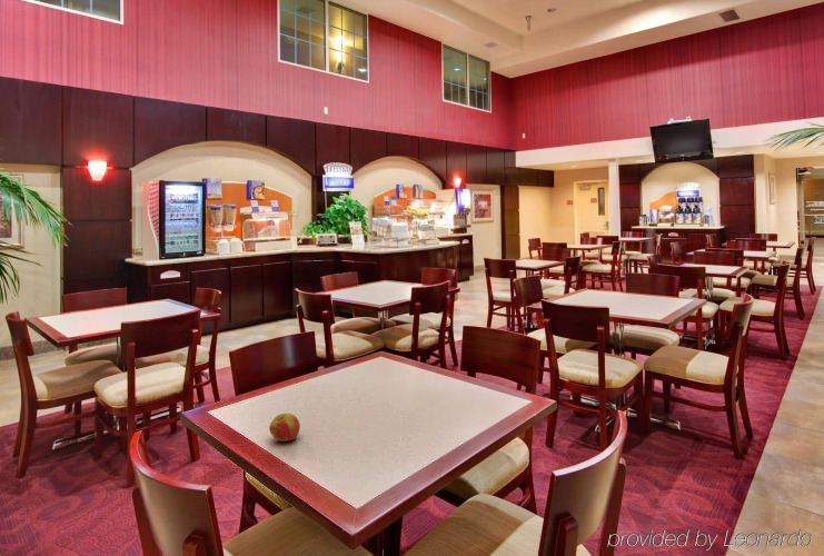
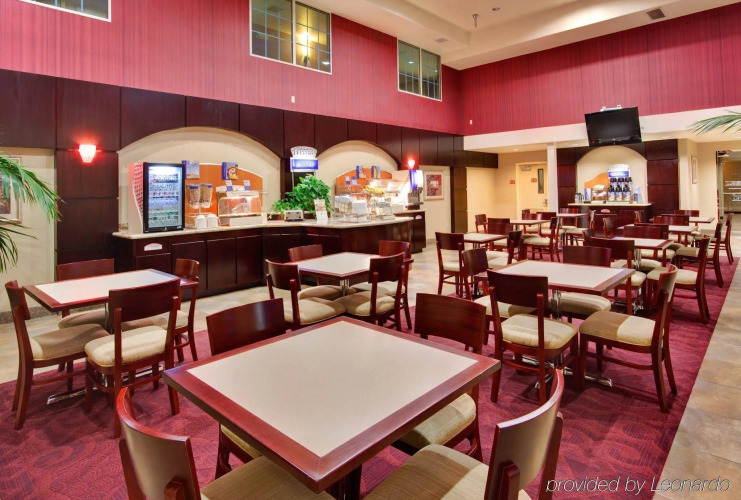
- apple (285, 427)
